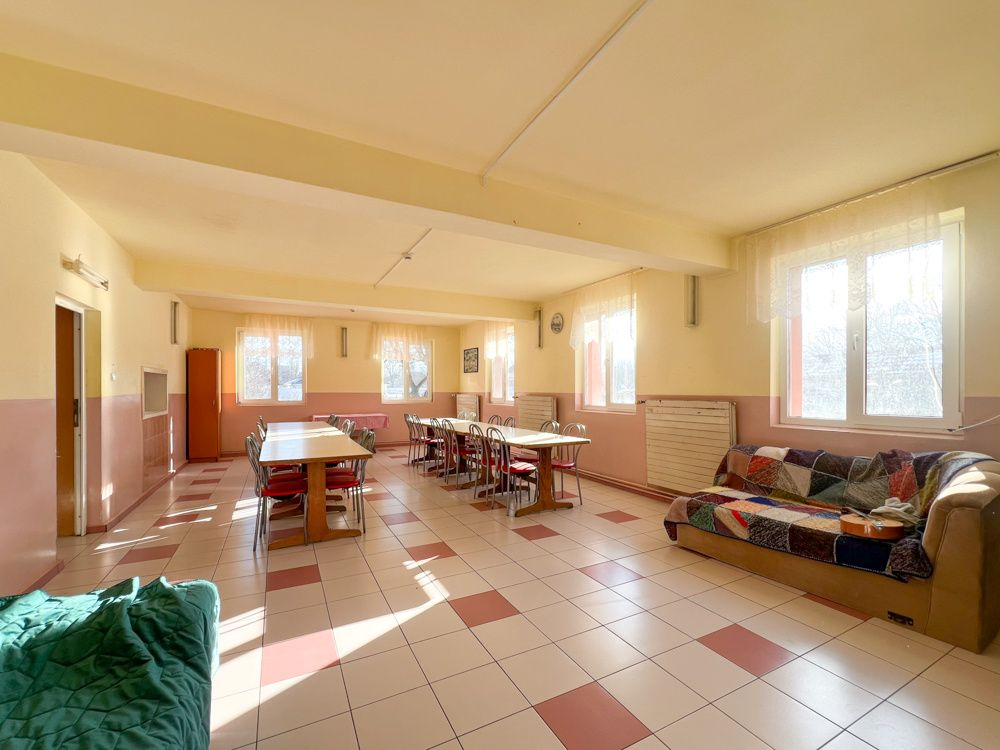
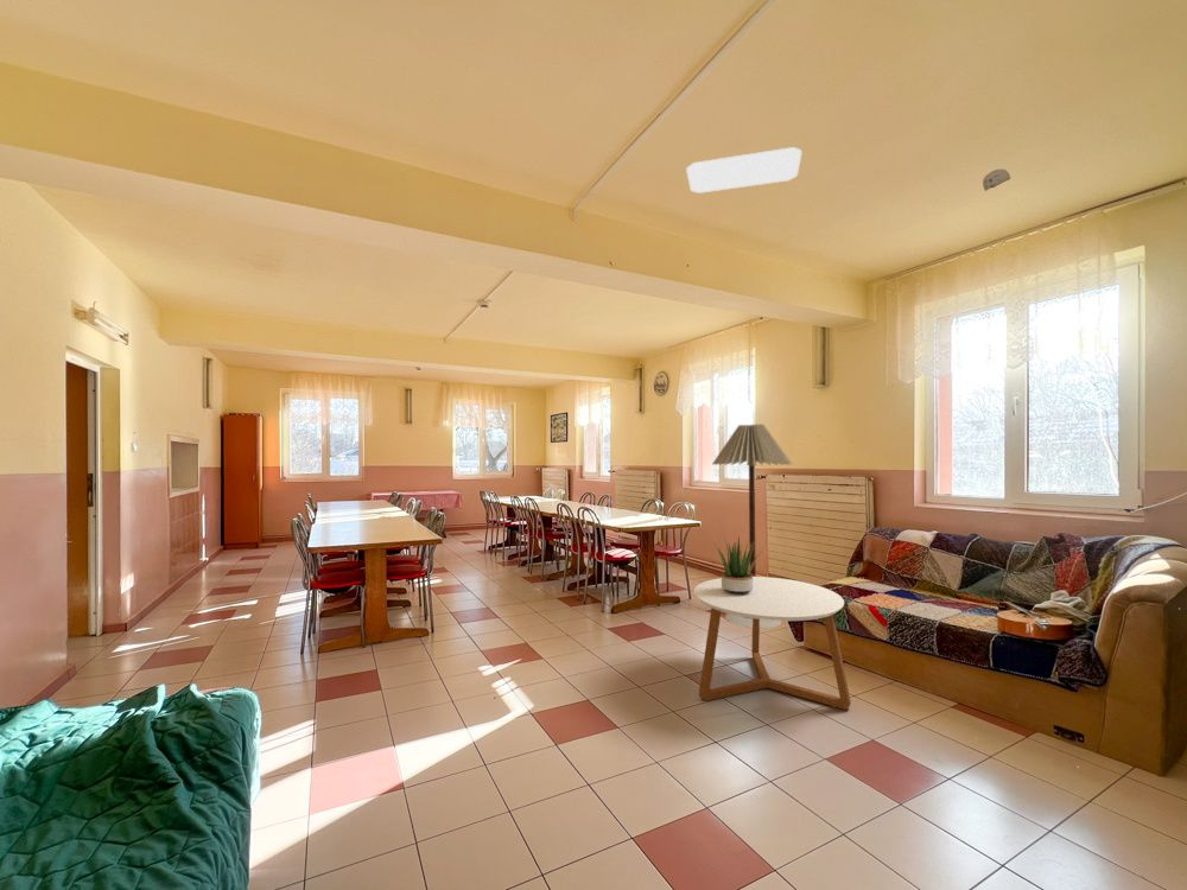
+ smoke detector (996, 180)
+ floor lamp (751, 521)
+ potted plant (736, 564)
+ coffee table (758, 641)
+ ceiling light (742, 171)
